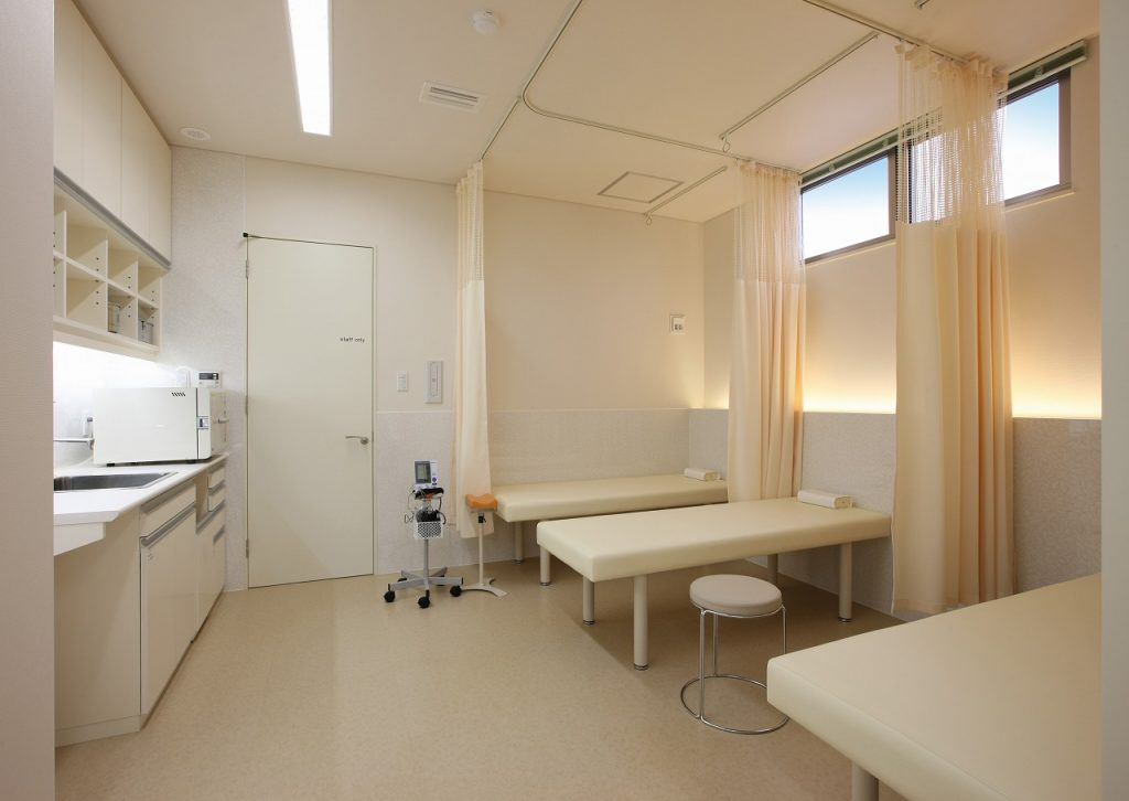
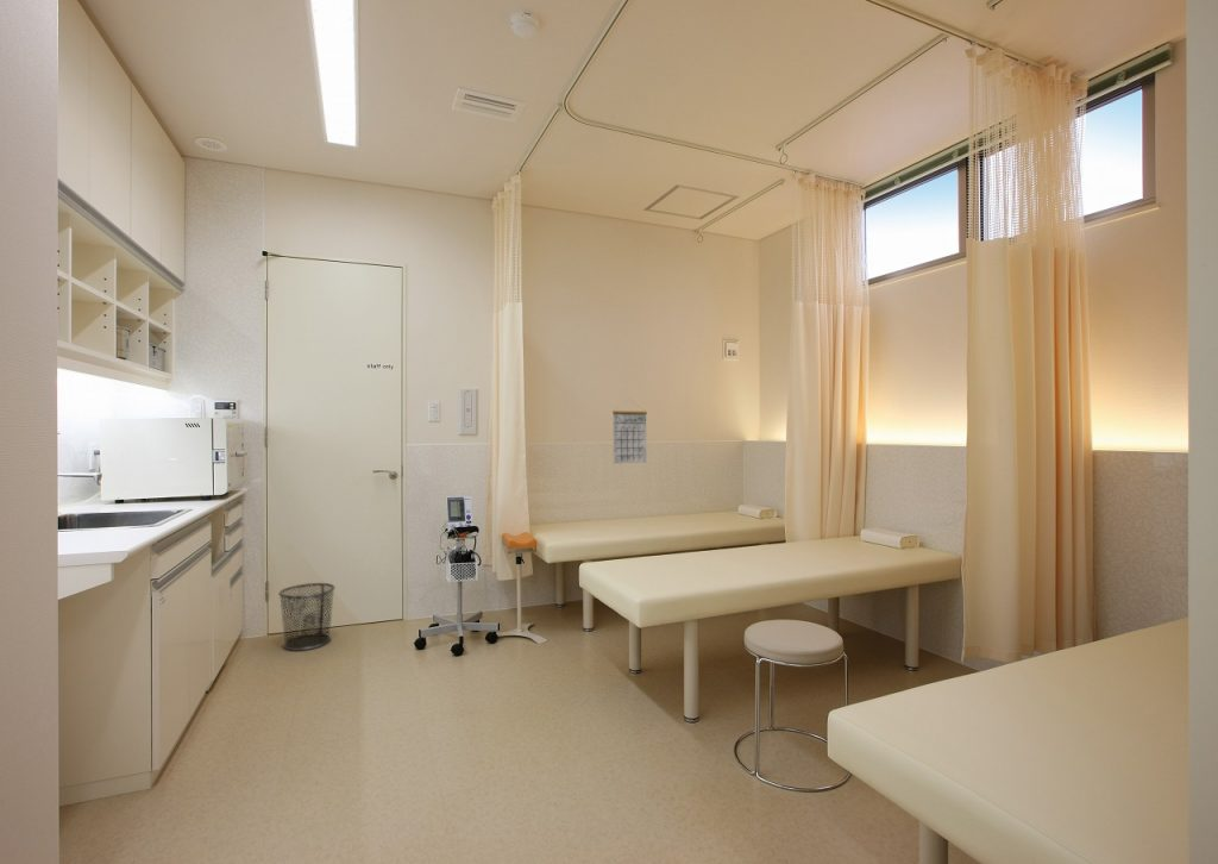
+ calendar (629, 431)
+ waste bin (307, 615)
